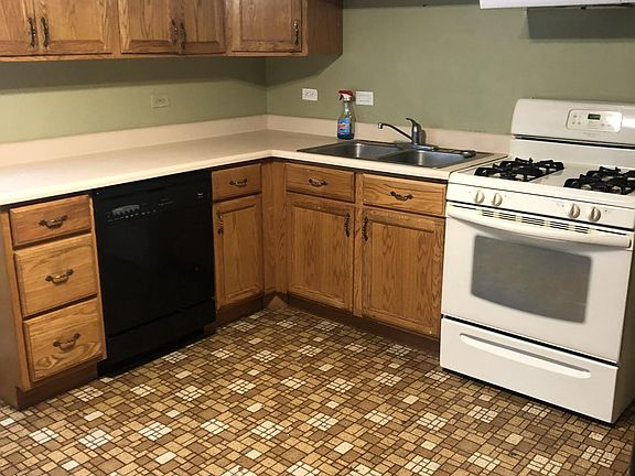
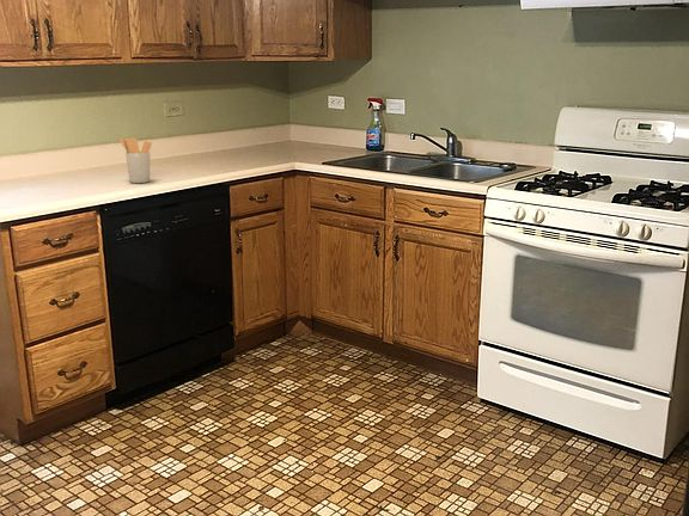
+ utensil holder (135, 159)
